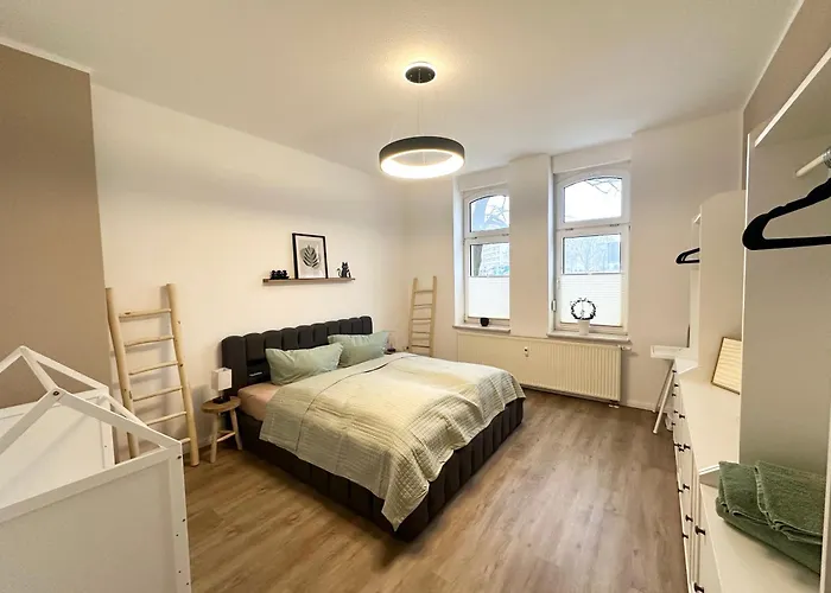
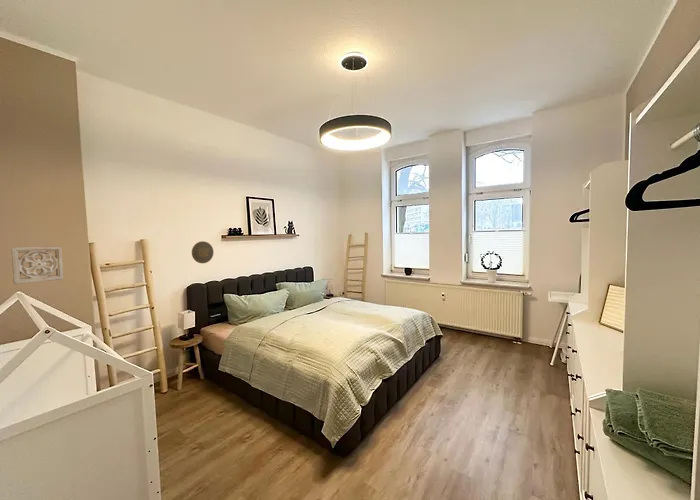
+ decorative plate (203, 252)
+ wall ornament (38, 263)
